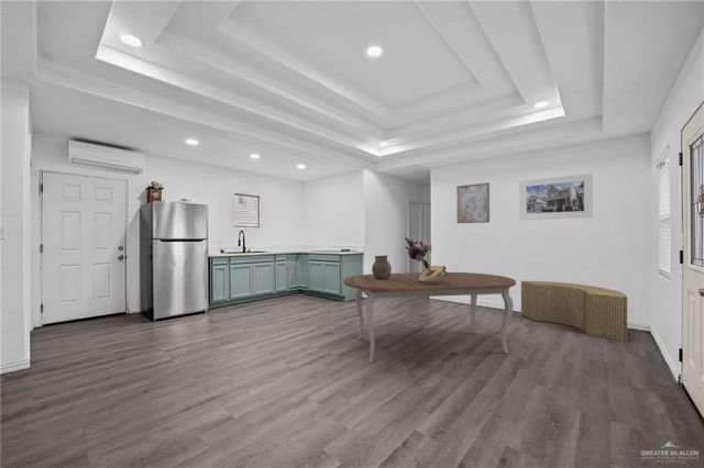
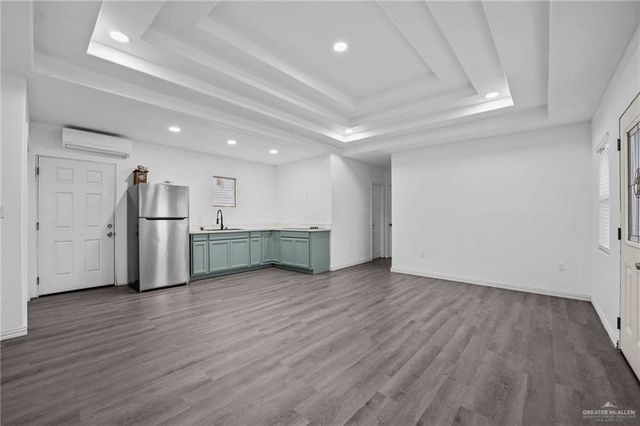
- bench (568, 305)
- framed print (553, 198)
- bouquet (426, 260)
- ceramic pot (381, 267)
- wall art (472, 203)
- dining table (428, 296)
